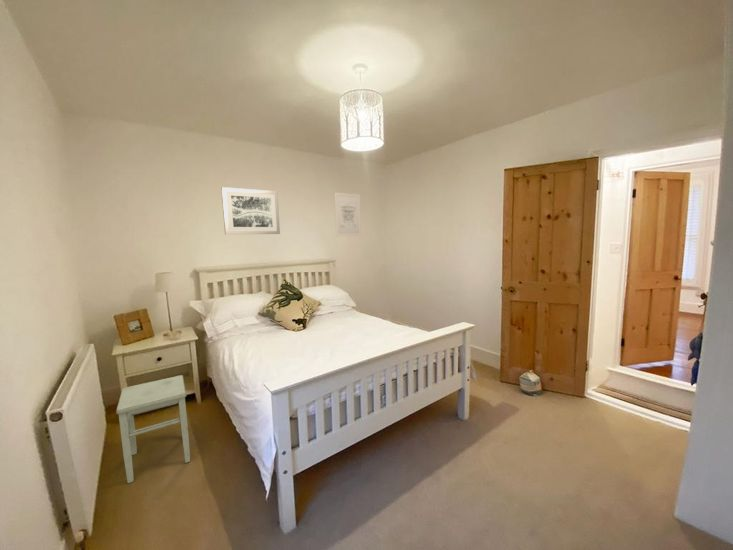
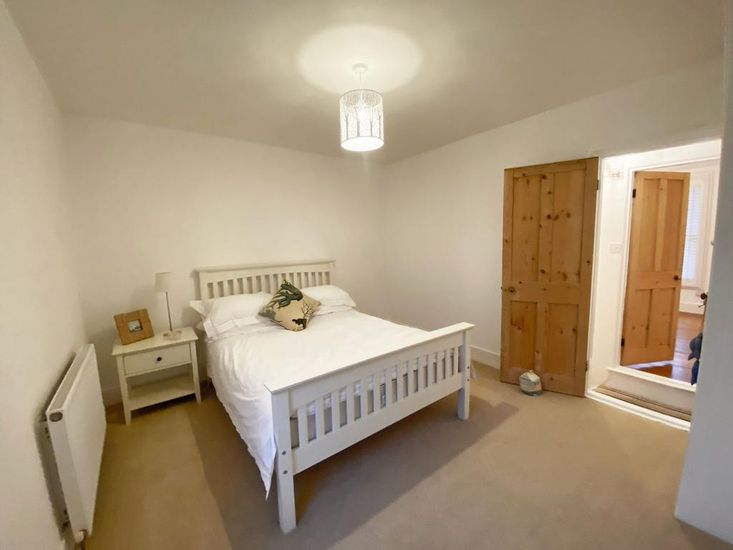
- stool (156, 424)
- wall art (348, 215)
- wall art (252, 212)
